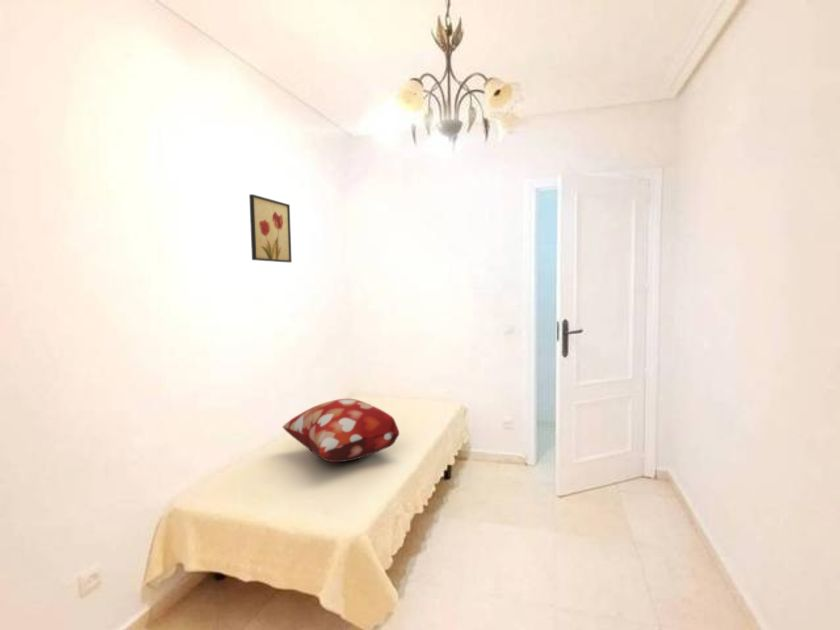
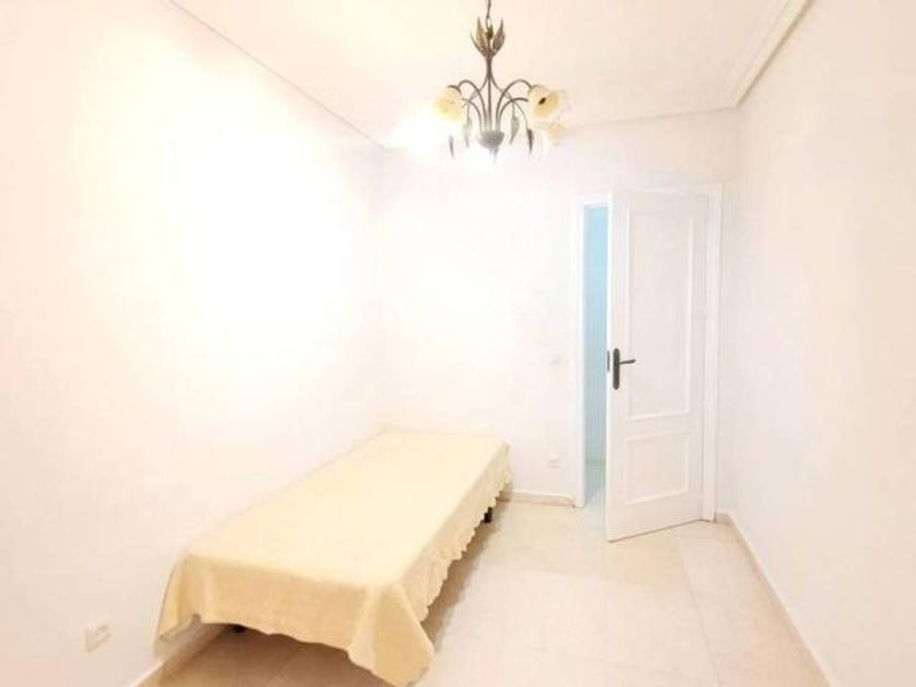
- wall art (270, 230)
- decorative pillow (339, 429)
